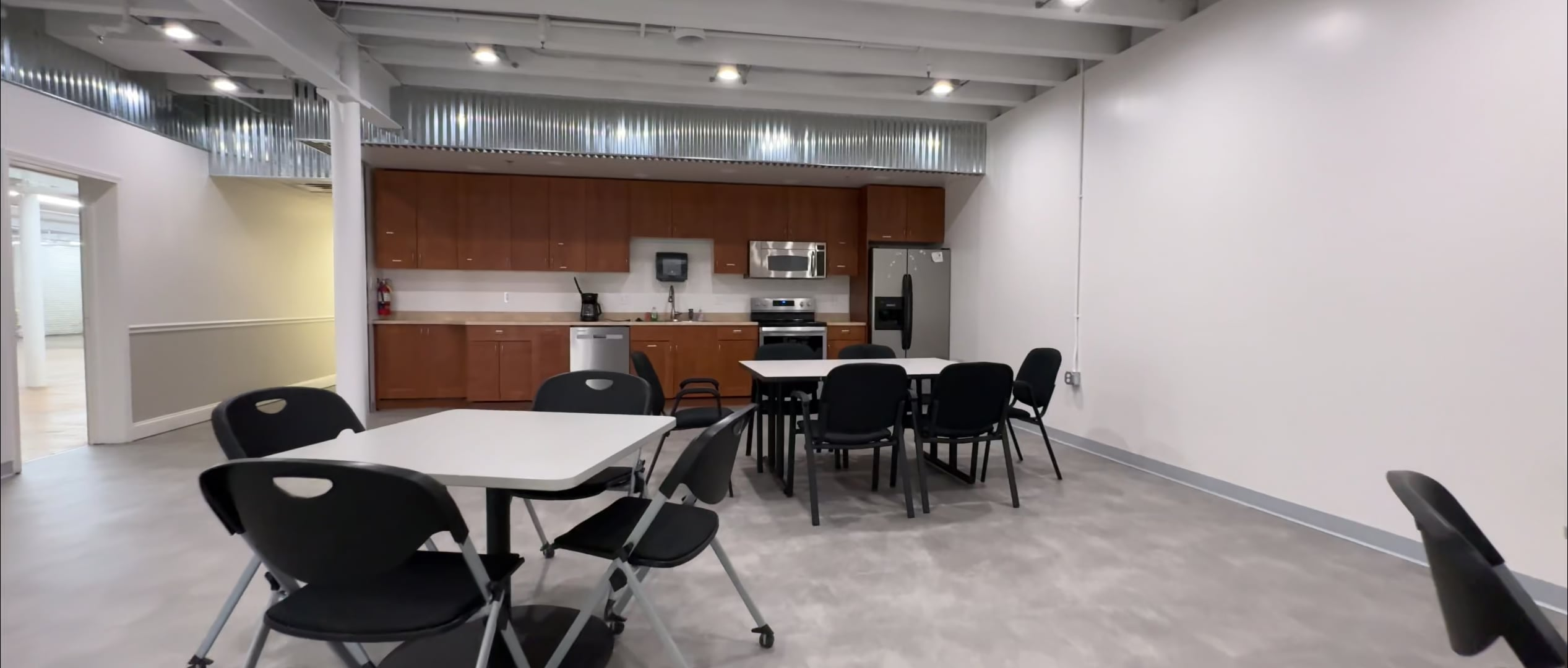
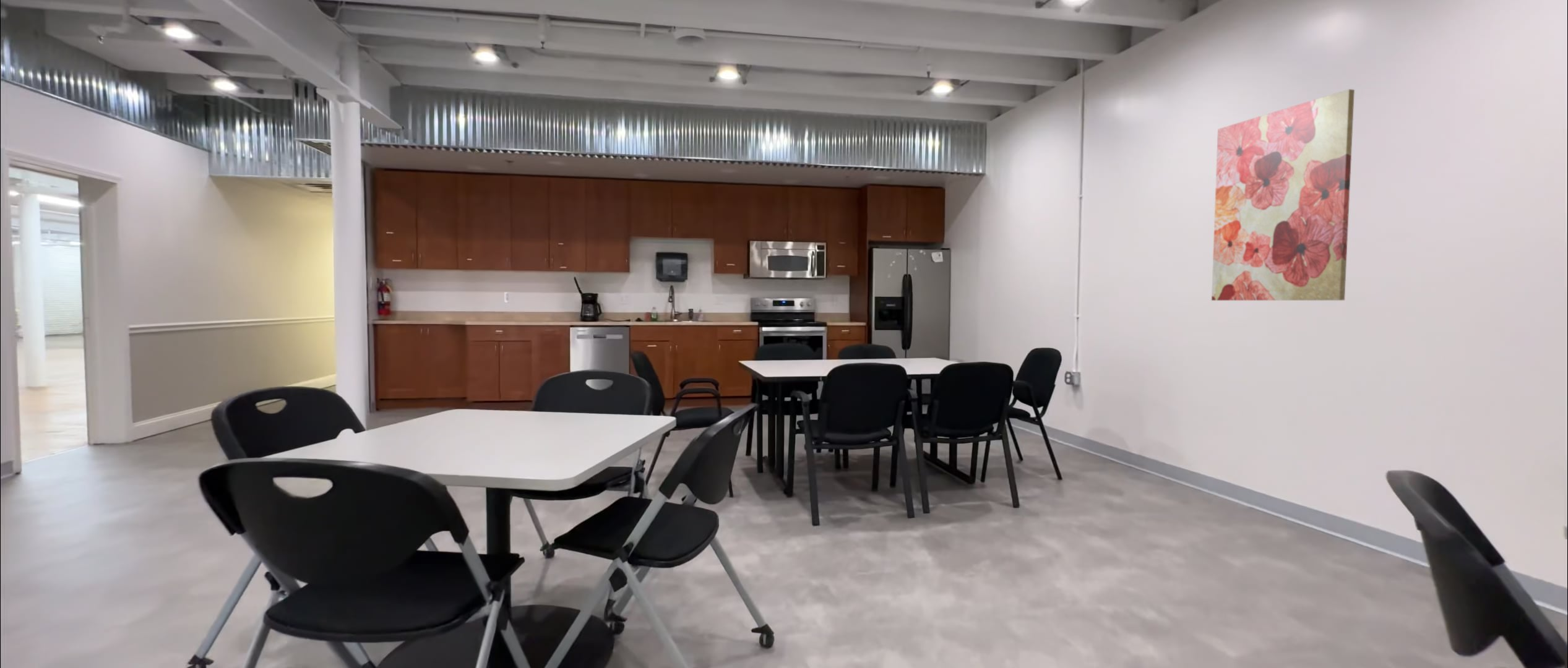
+ wall art (1275, 206)
